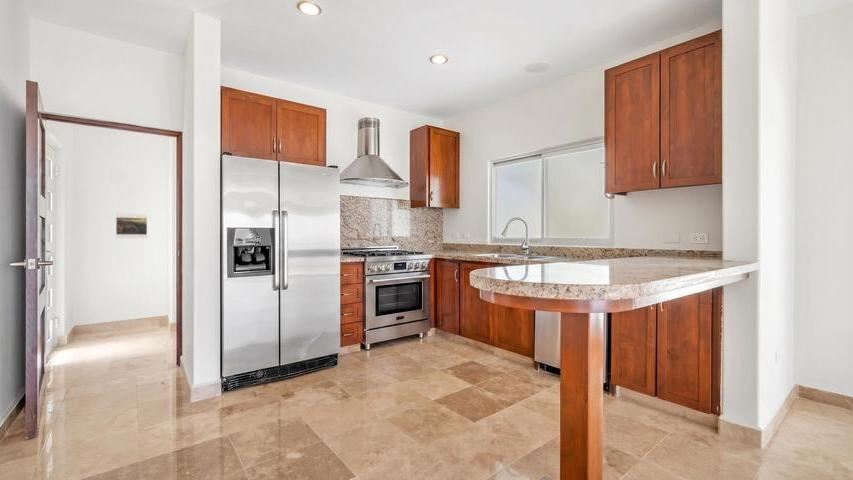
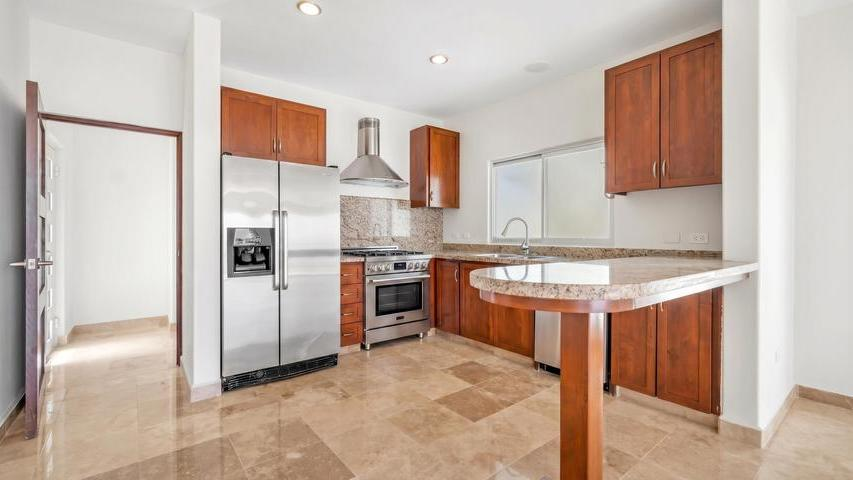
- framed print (131, 226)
